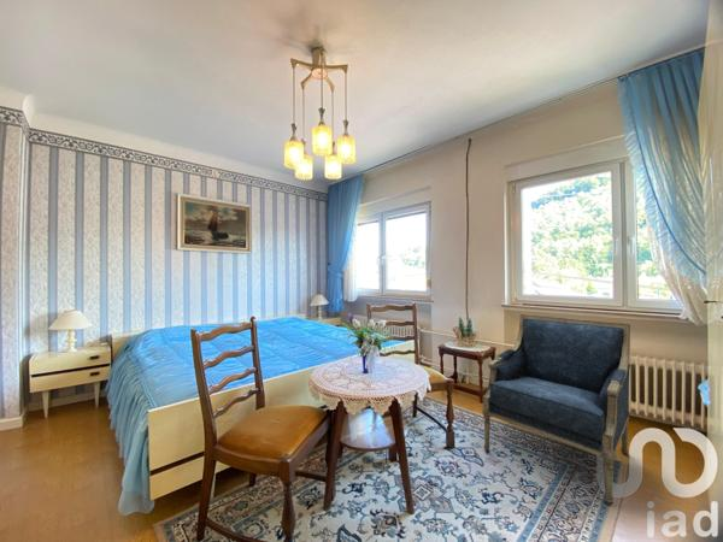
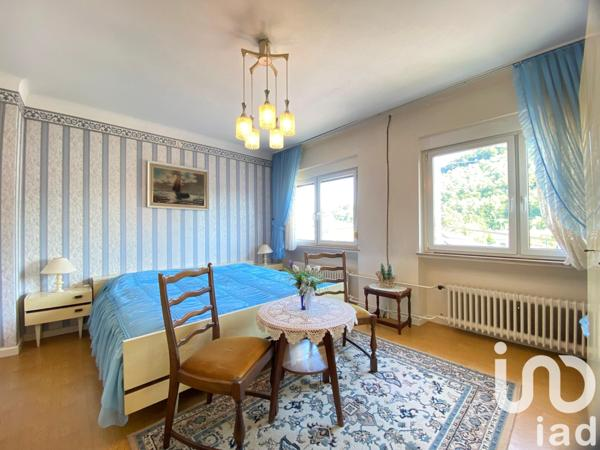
- armchair (554, 387)
